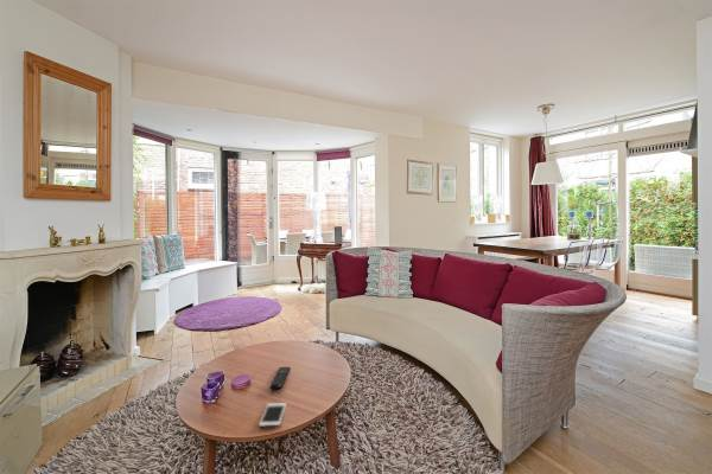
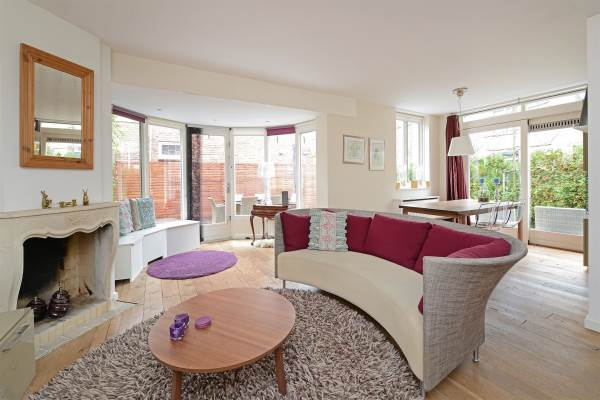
- cell phone (273, 414)
- remote control (280, 377)
